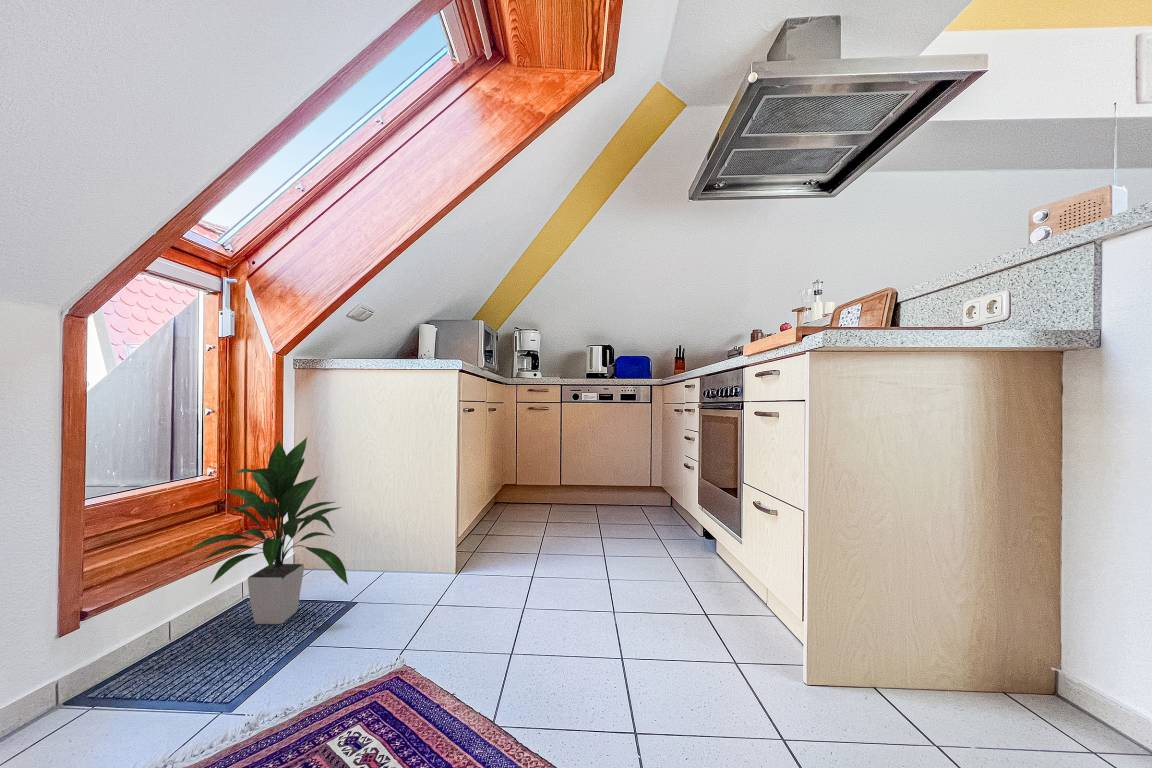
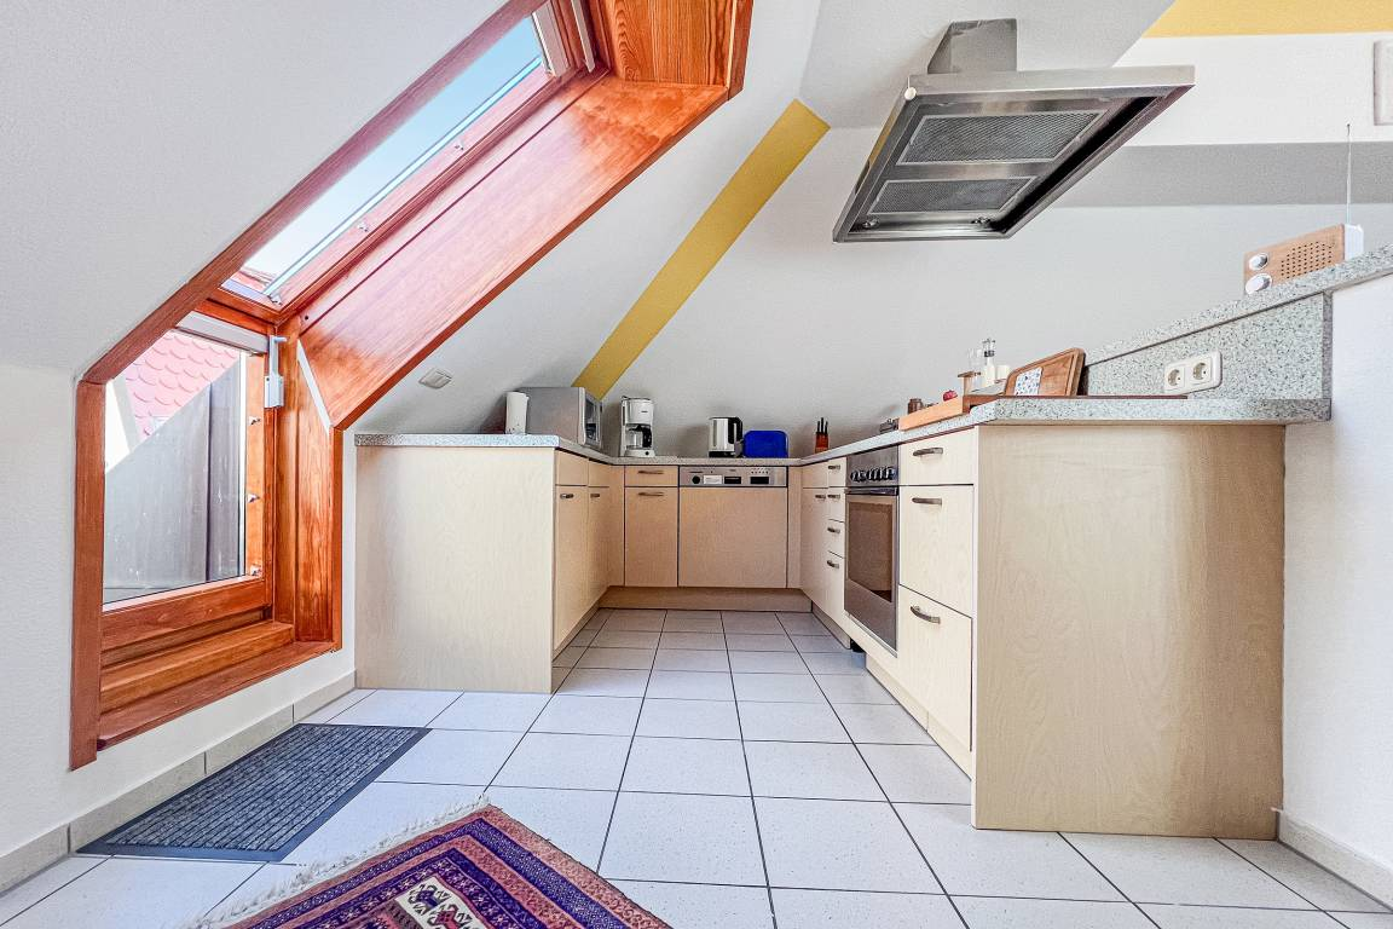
- indoor plant (280, 530)
